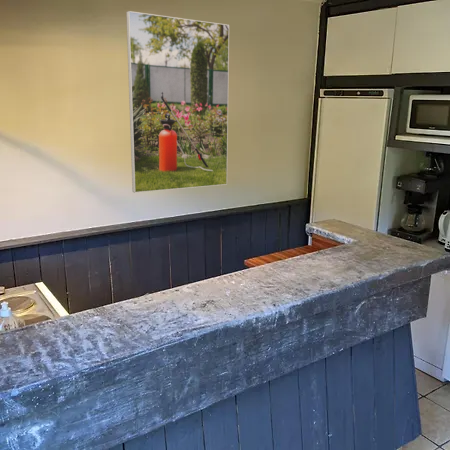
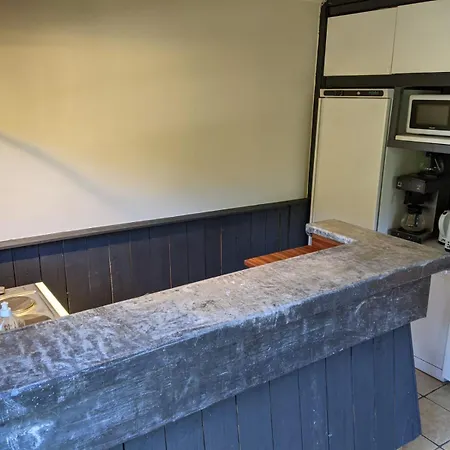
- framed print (181, 106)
